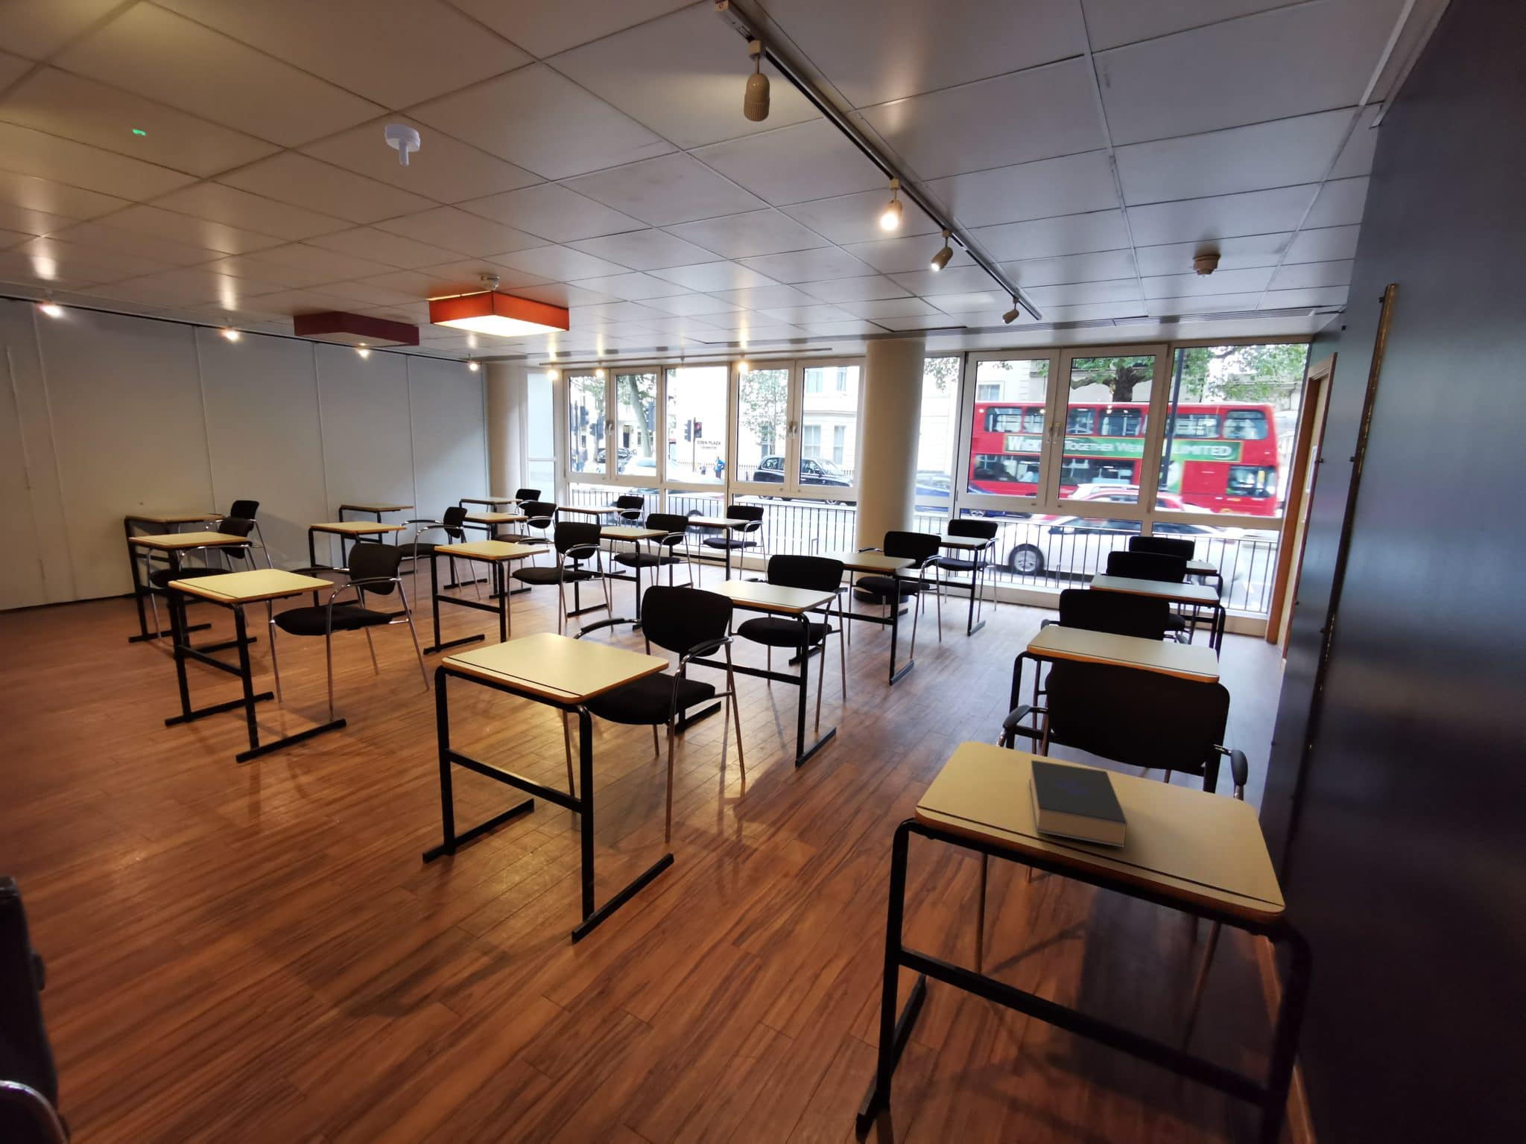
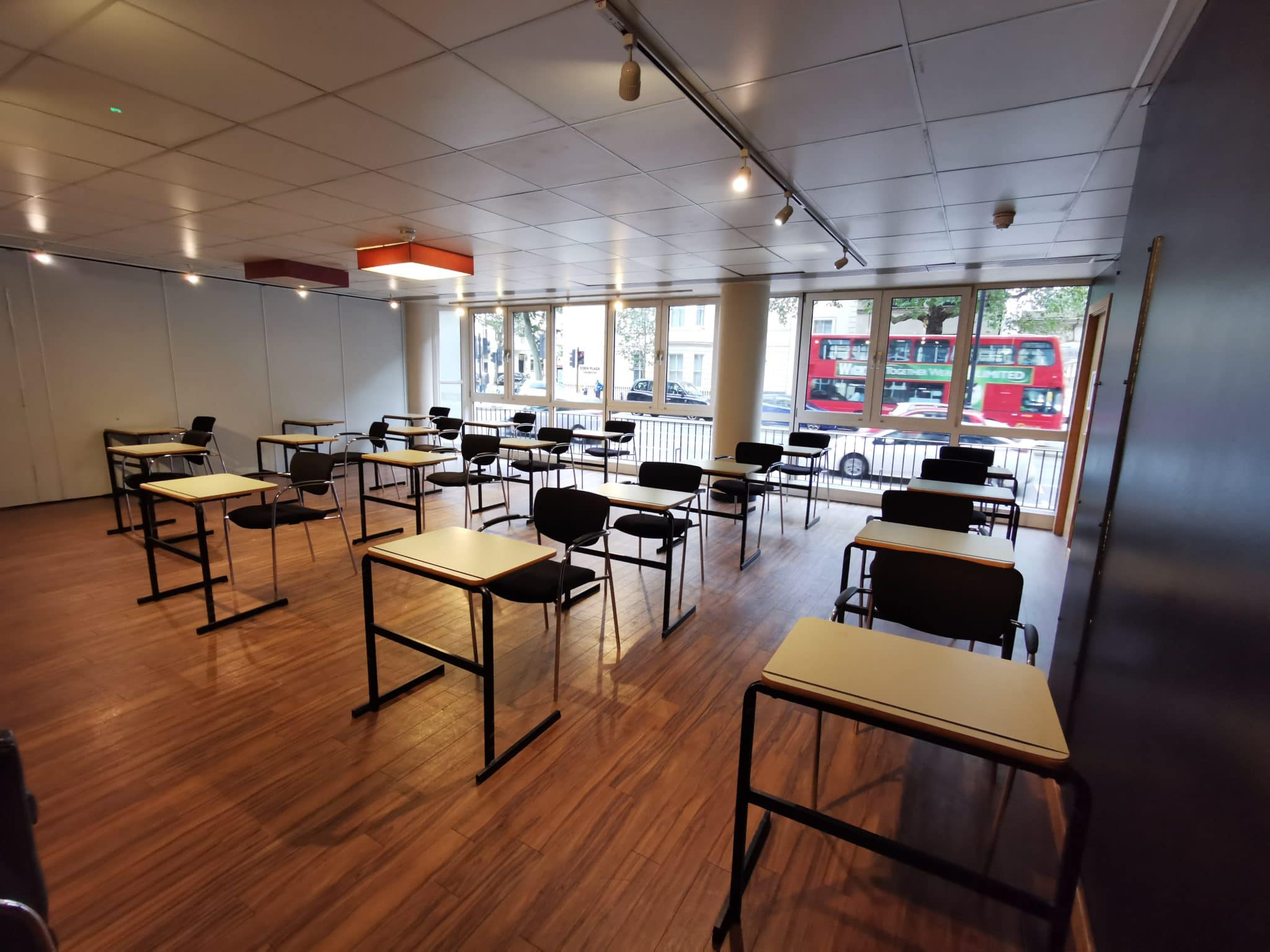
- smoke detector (403, 148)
- book (1073, 802)
